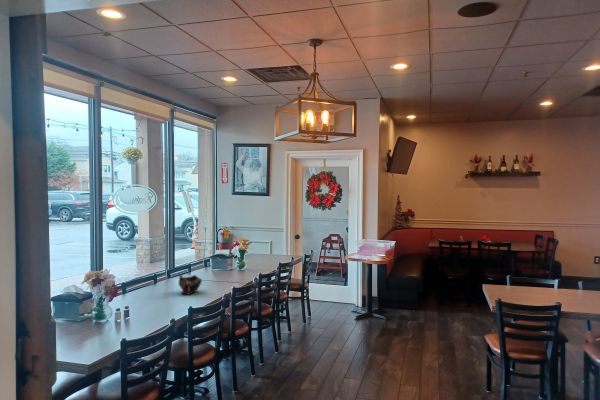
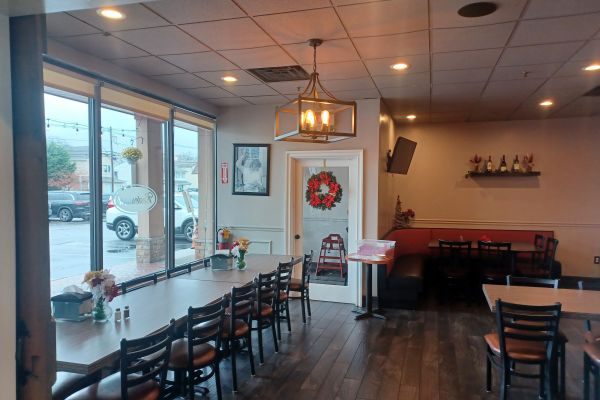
- decorative bowl (190, 283)
